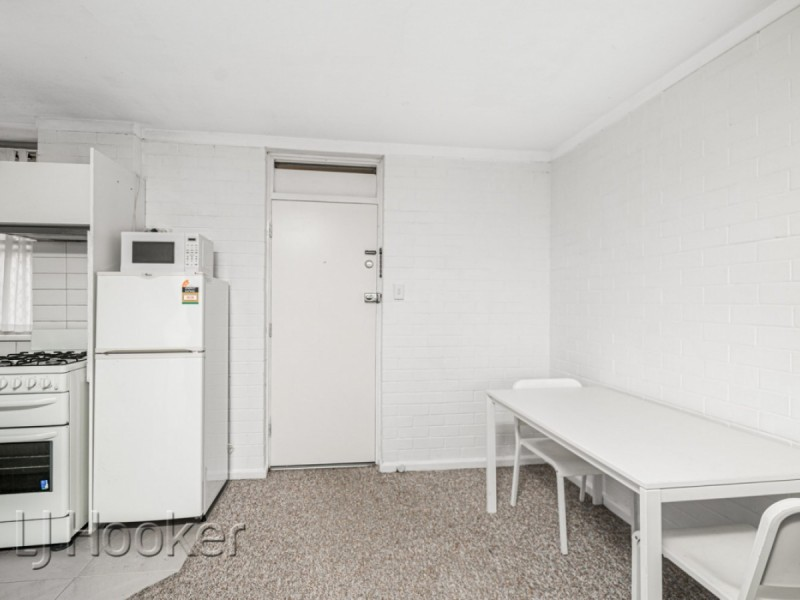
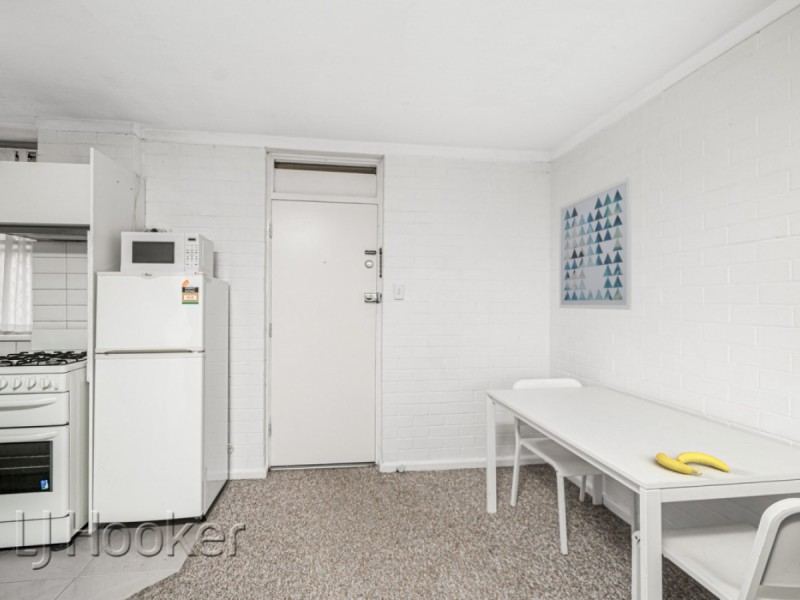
+ banana (690, 461)
+ wall art (590, 251)
